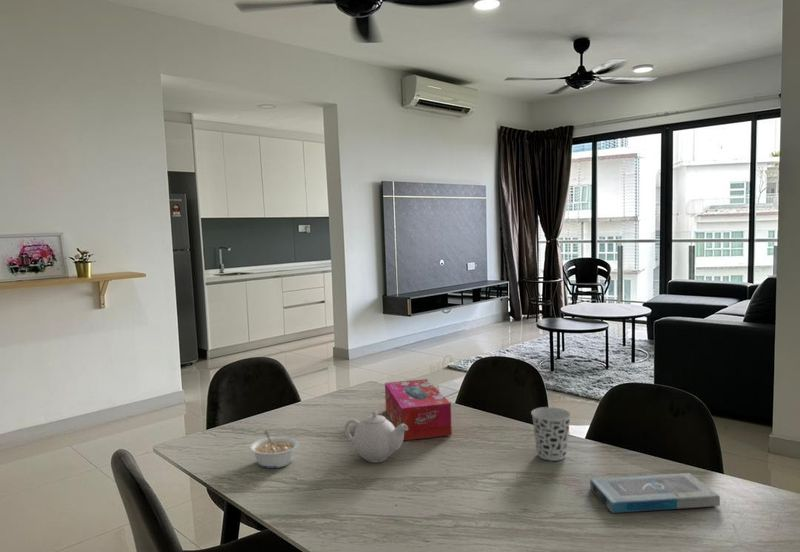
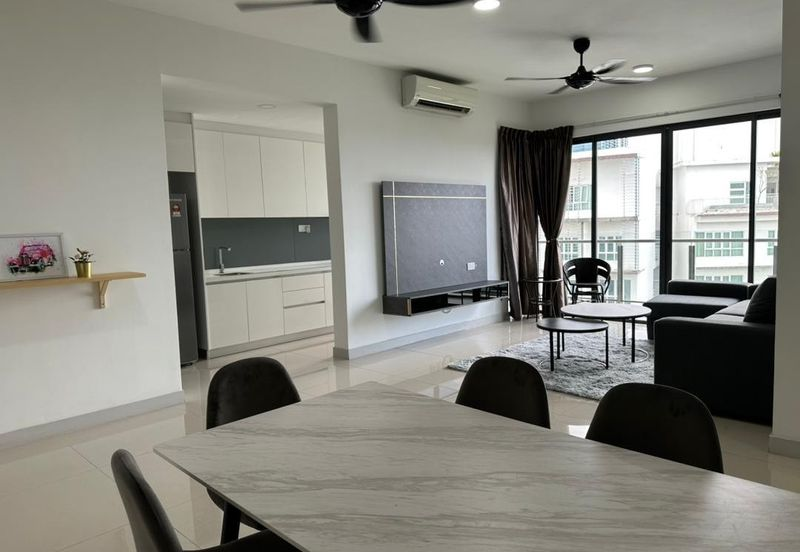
- tissue box (416, 407)
- speaker (652, 491)
- legume (272, 451)
- cup (551, 434)
- teapot (375, 434)
